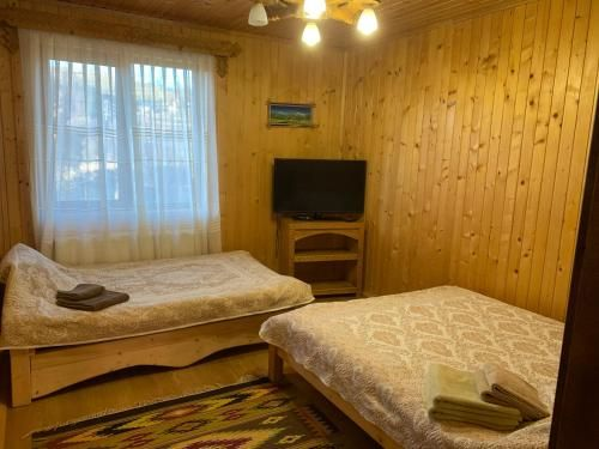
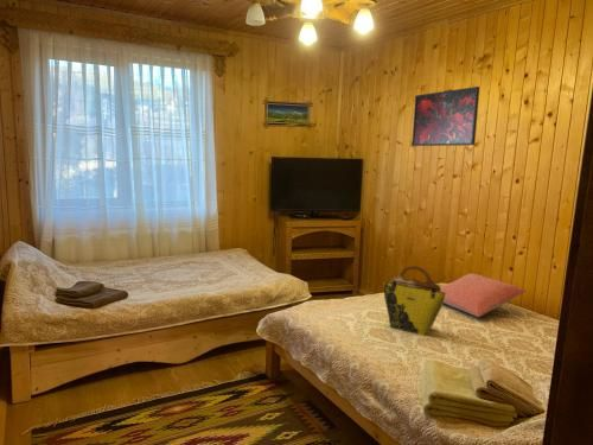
+ tote bag (413, 297)
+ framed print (442, 119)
+ pillow (474, 293)
